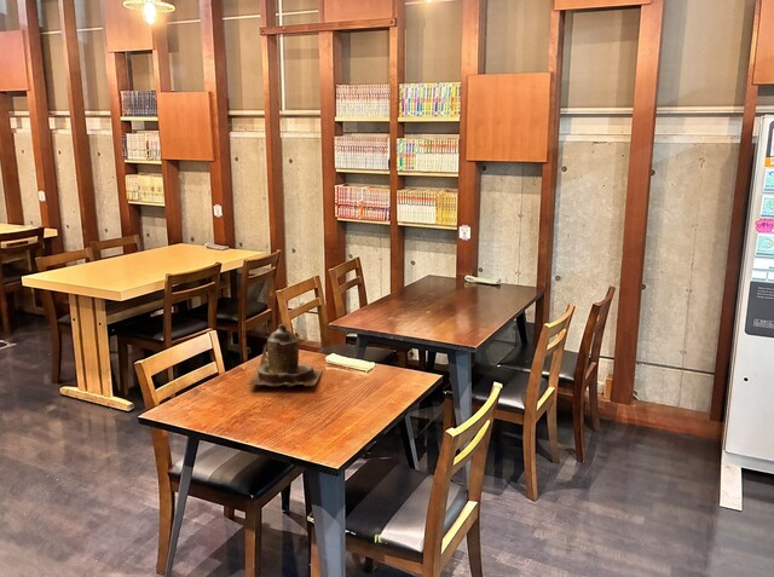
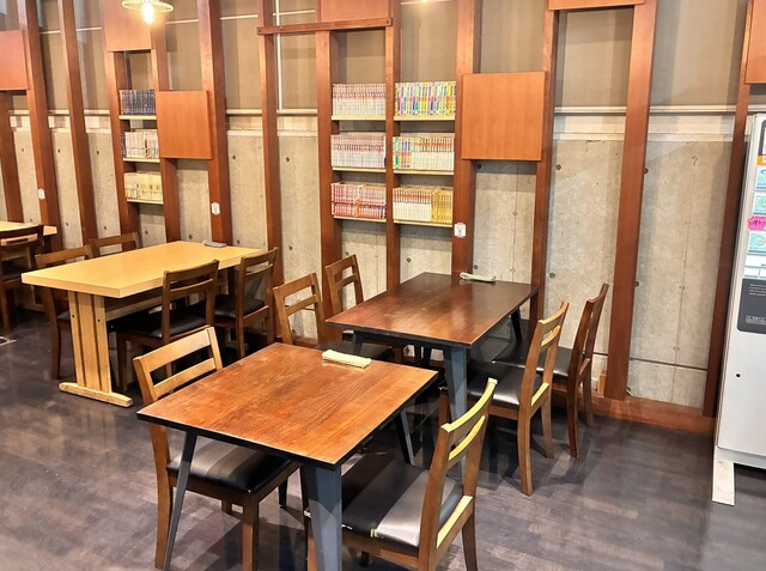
- teapot (285, 352)
